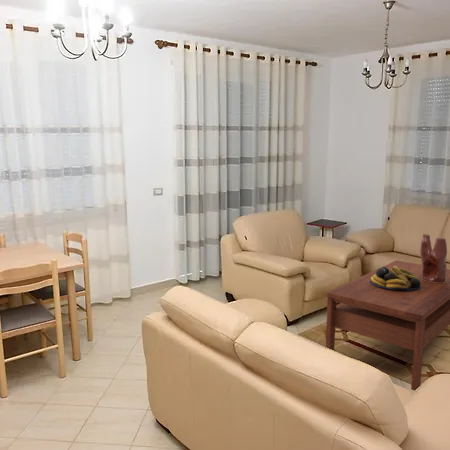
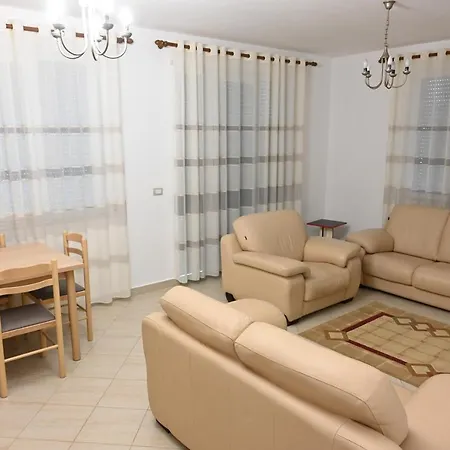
- coffee table (404, 314)
- pottery vessel (432, 258)
- fruit bowl (395, 275)
